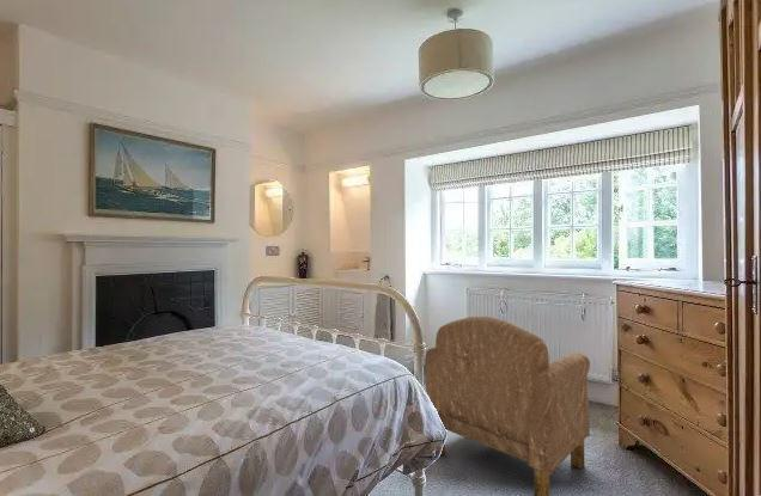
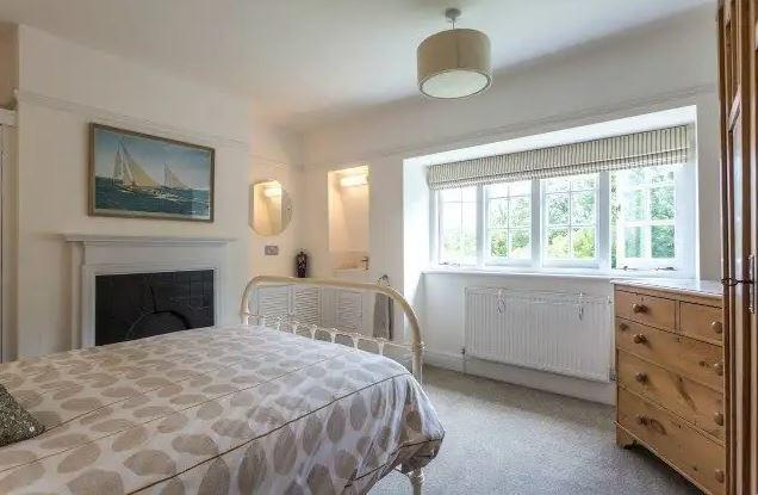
- armchair (510, 384)
